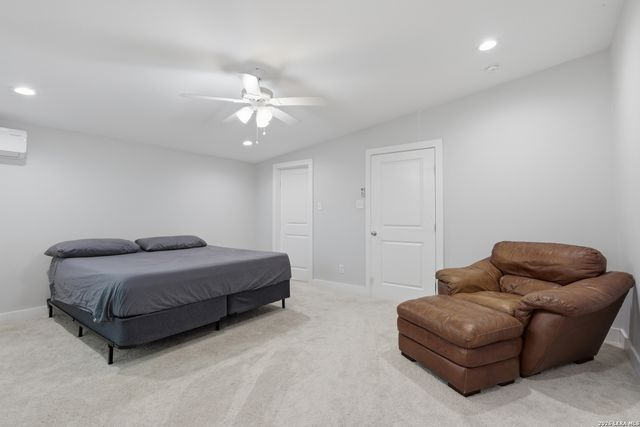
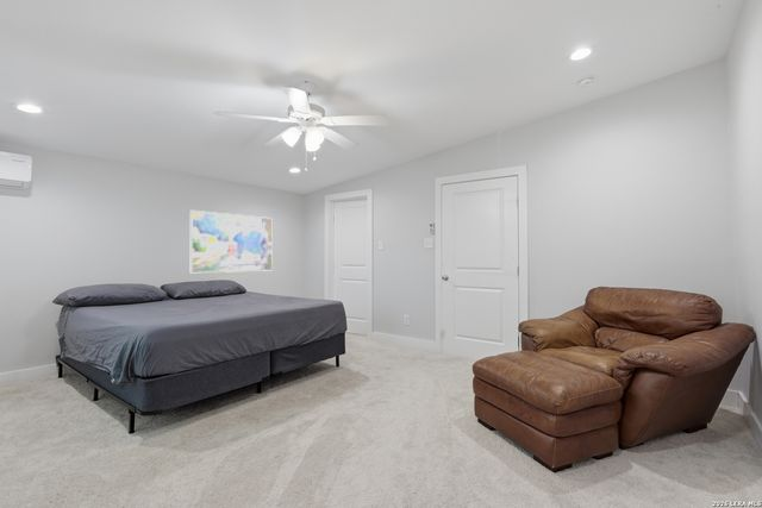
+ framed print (235, 243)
